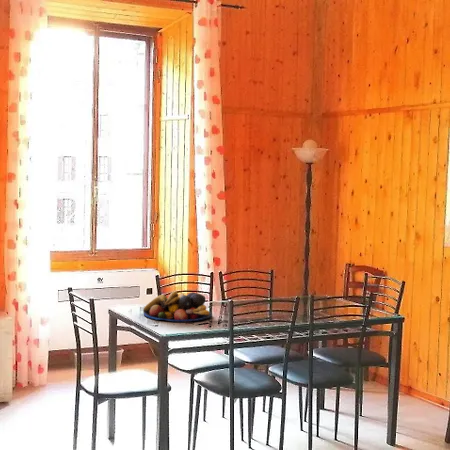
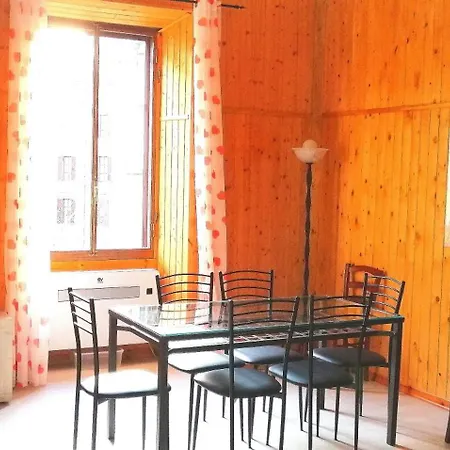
- fruit bowl (177, 303)
